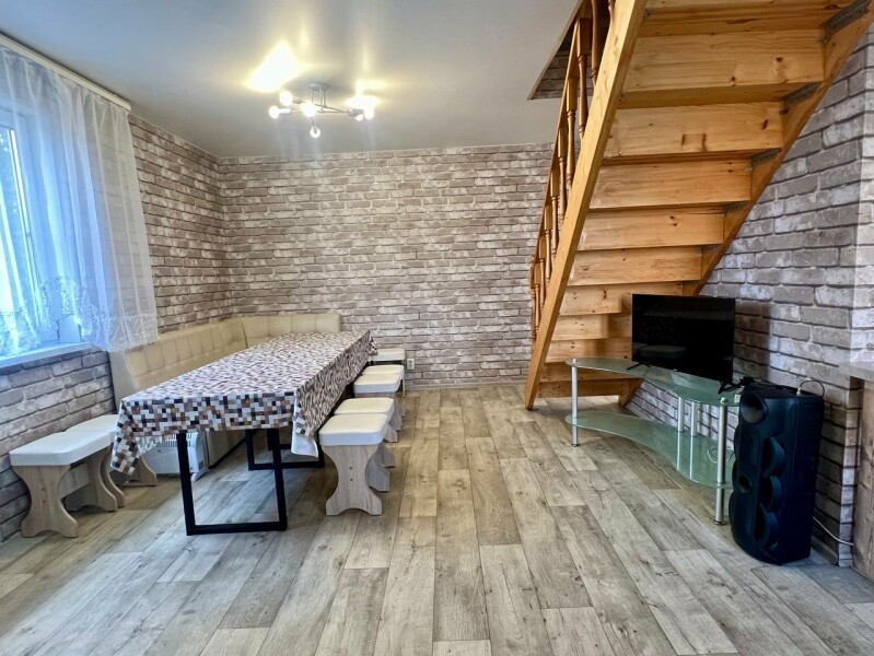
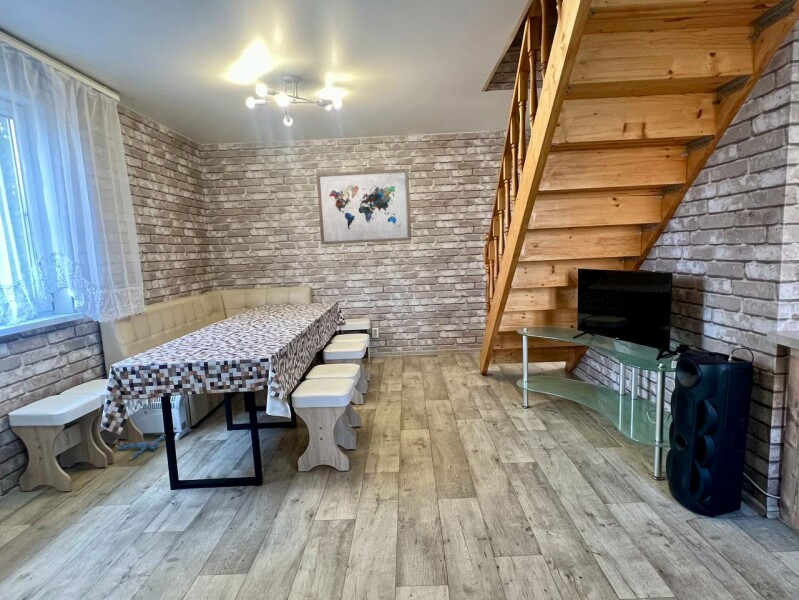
+ plush toy (138, 445)
+ wall art (364, 207)
